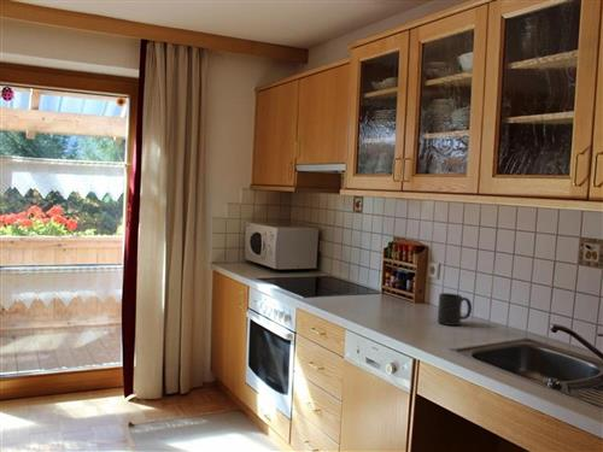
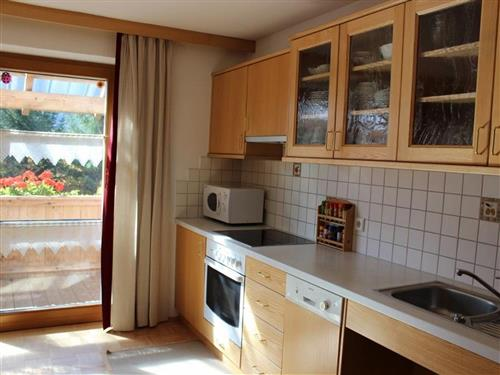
- mug (453, 309)
